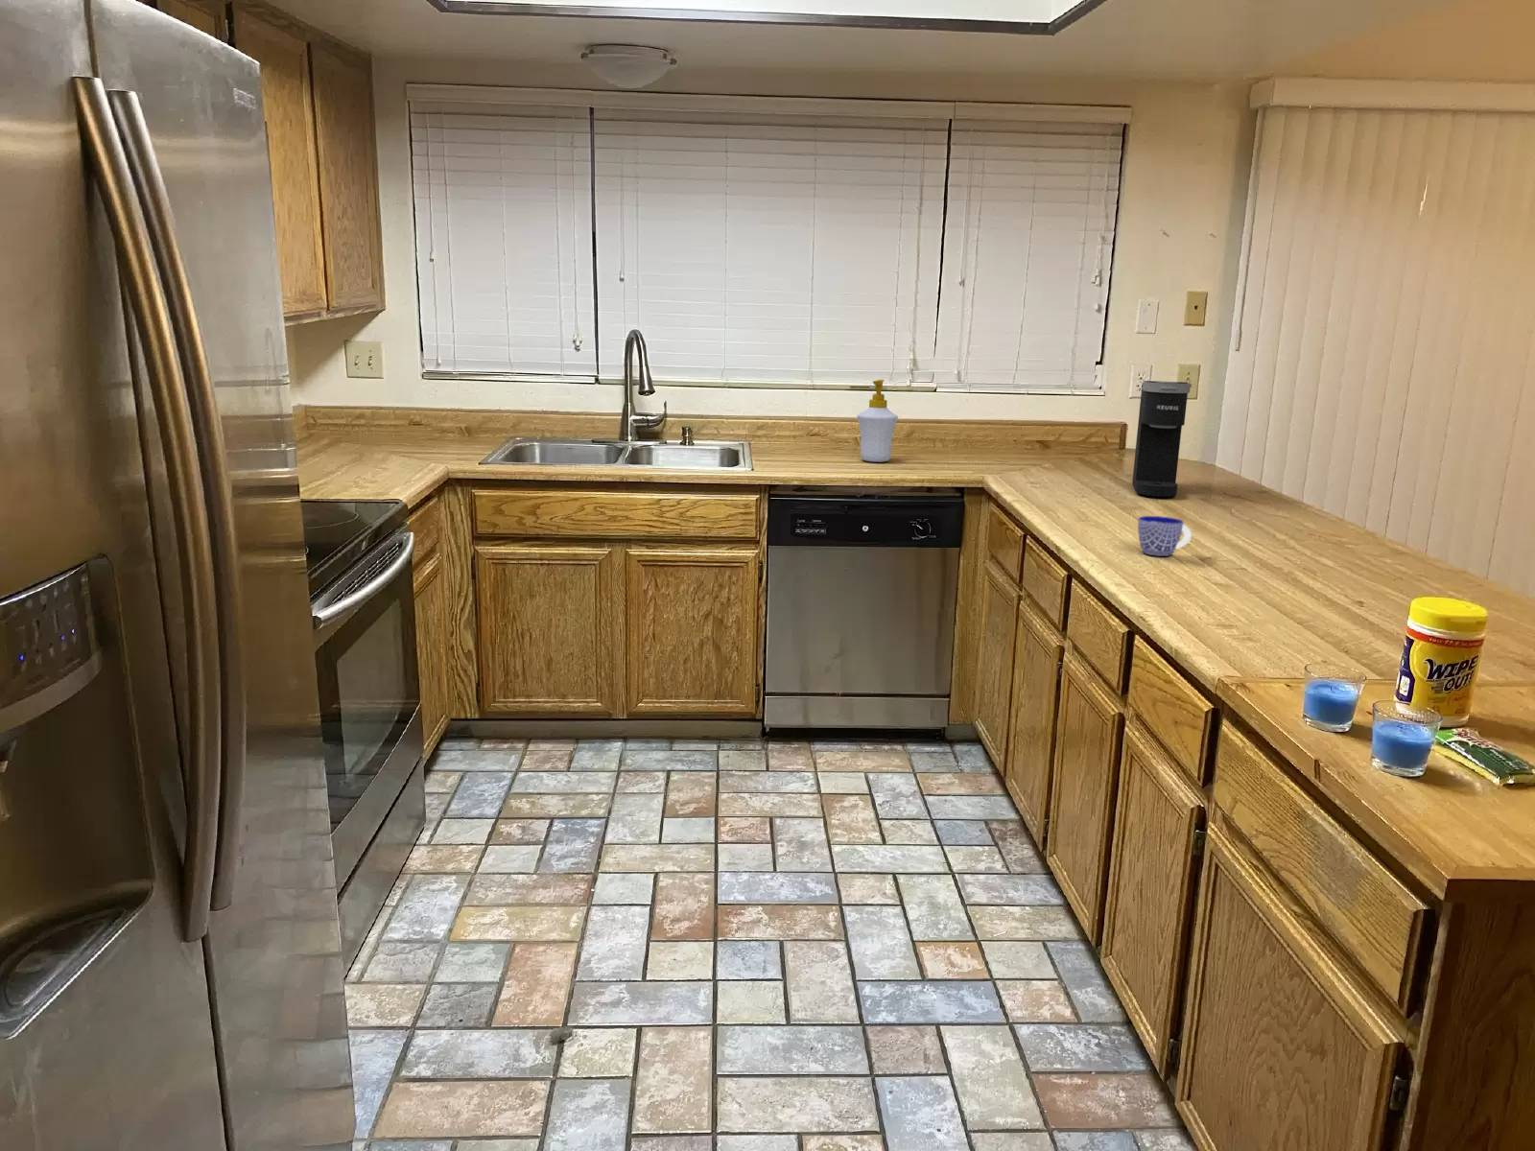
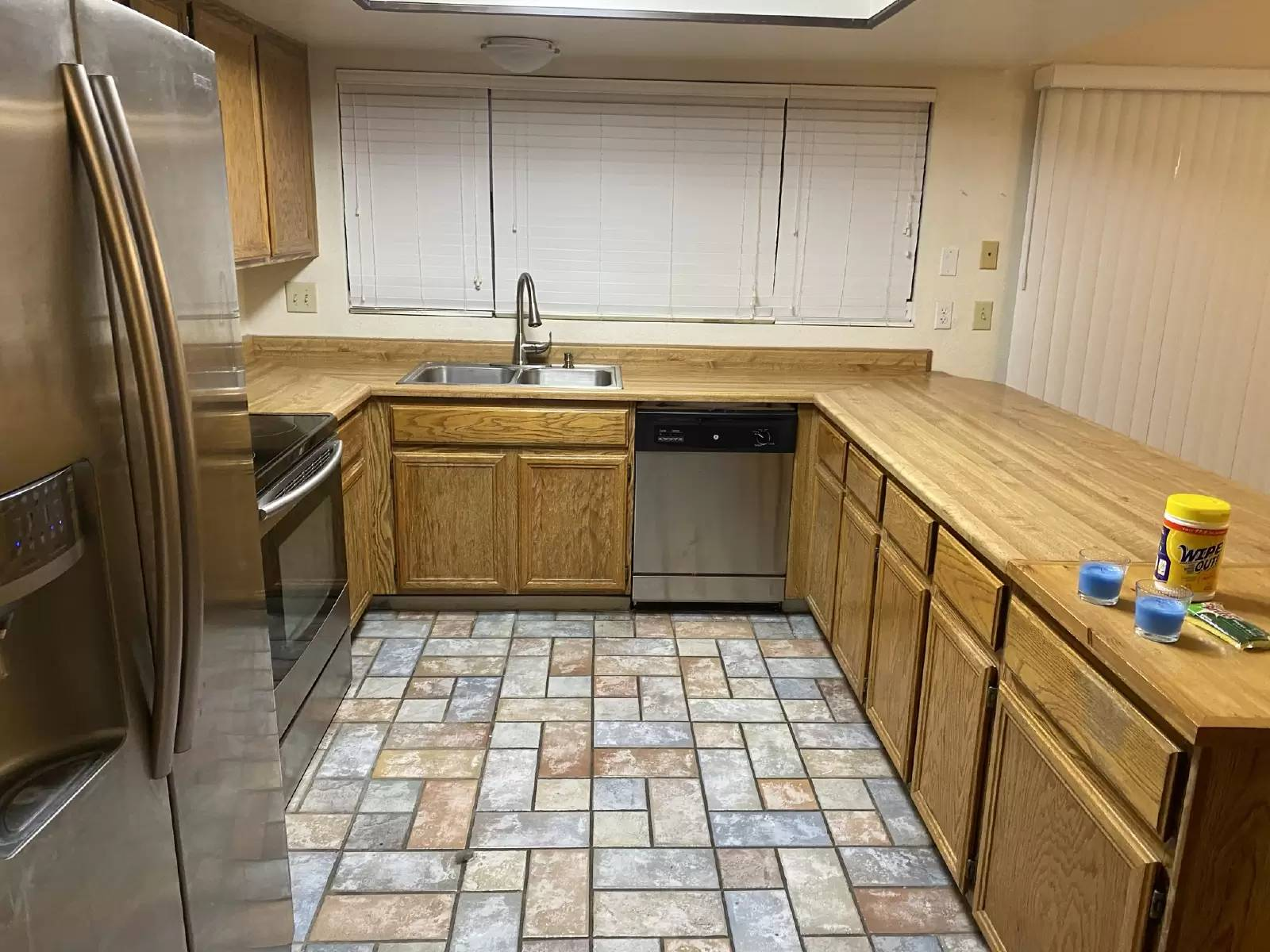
- coffee maker (1159, 435)
- cup (1165, 536)
- soap bottle (876, 420)
